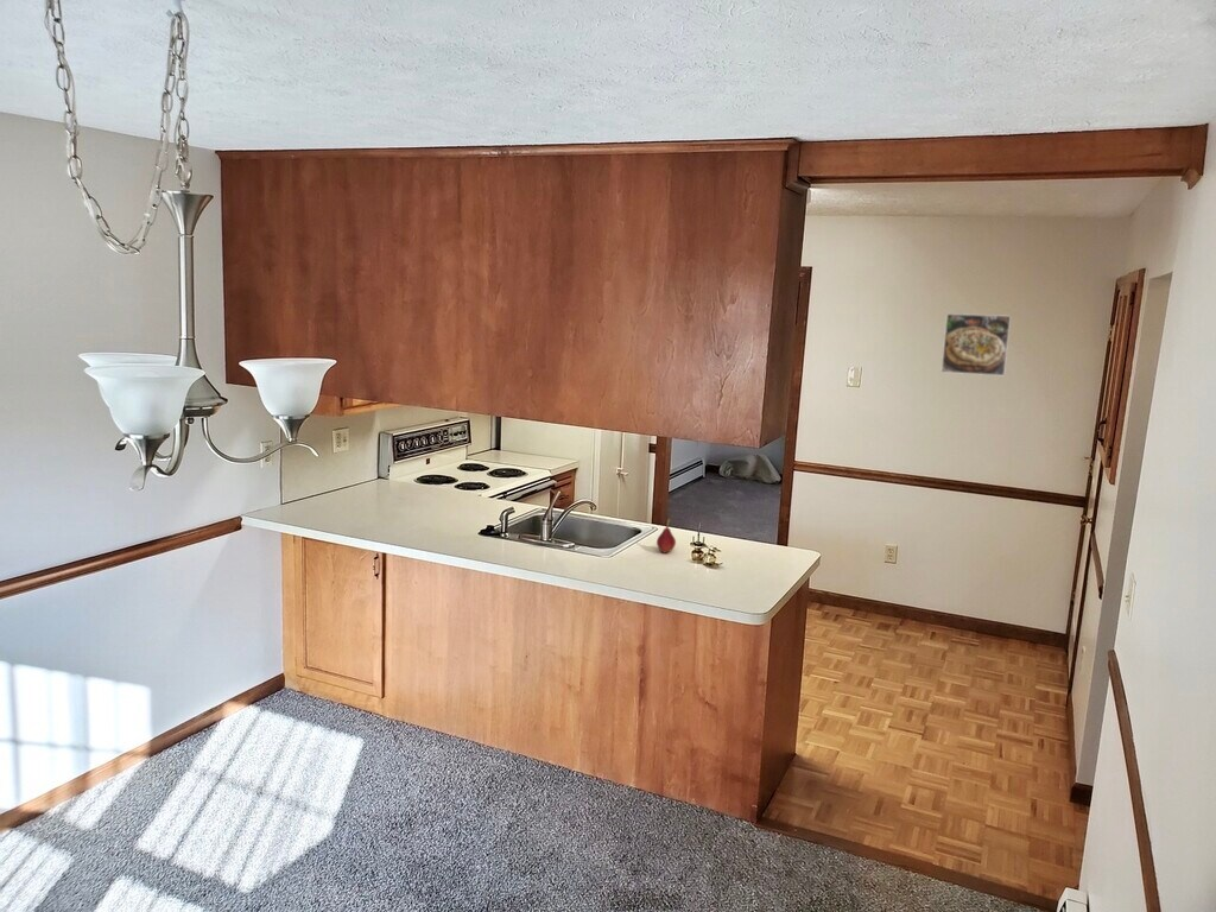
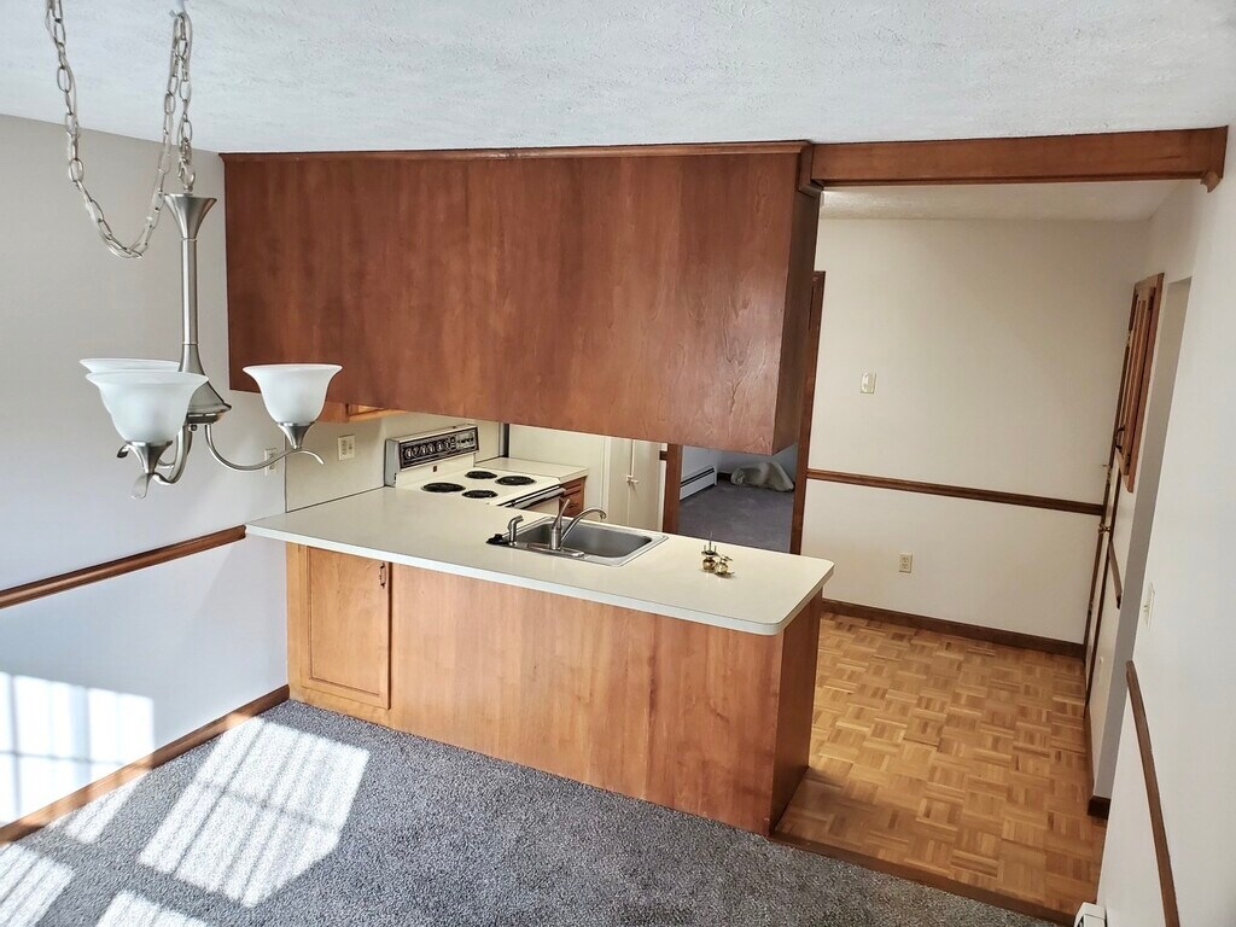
- fruit (666, 536)
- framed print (975, 344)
